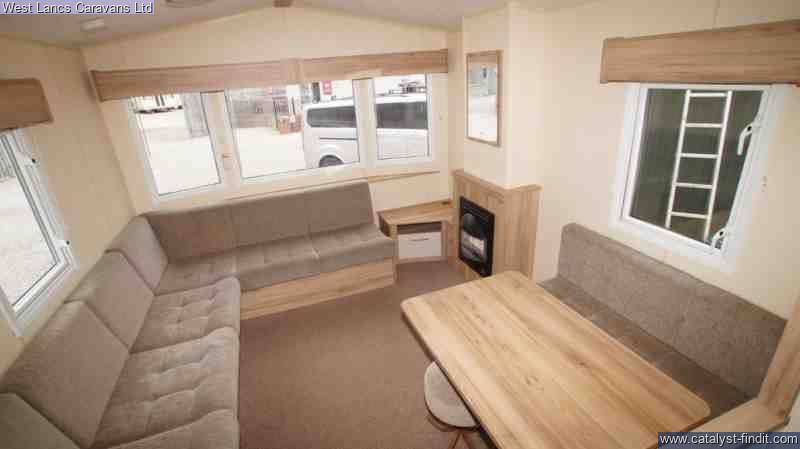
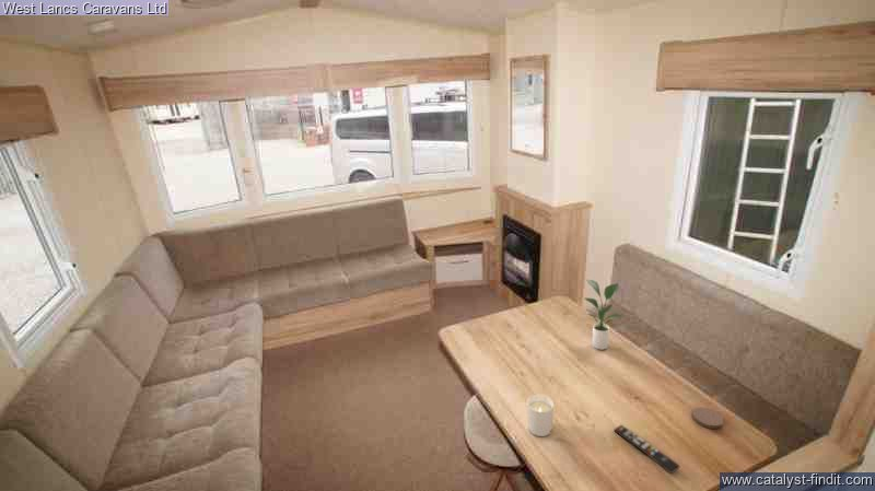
+ coaster (707, 417)
+ potted plant (603, 315)
+ remote control (644, 447)
+ candle holder (539, 416)
